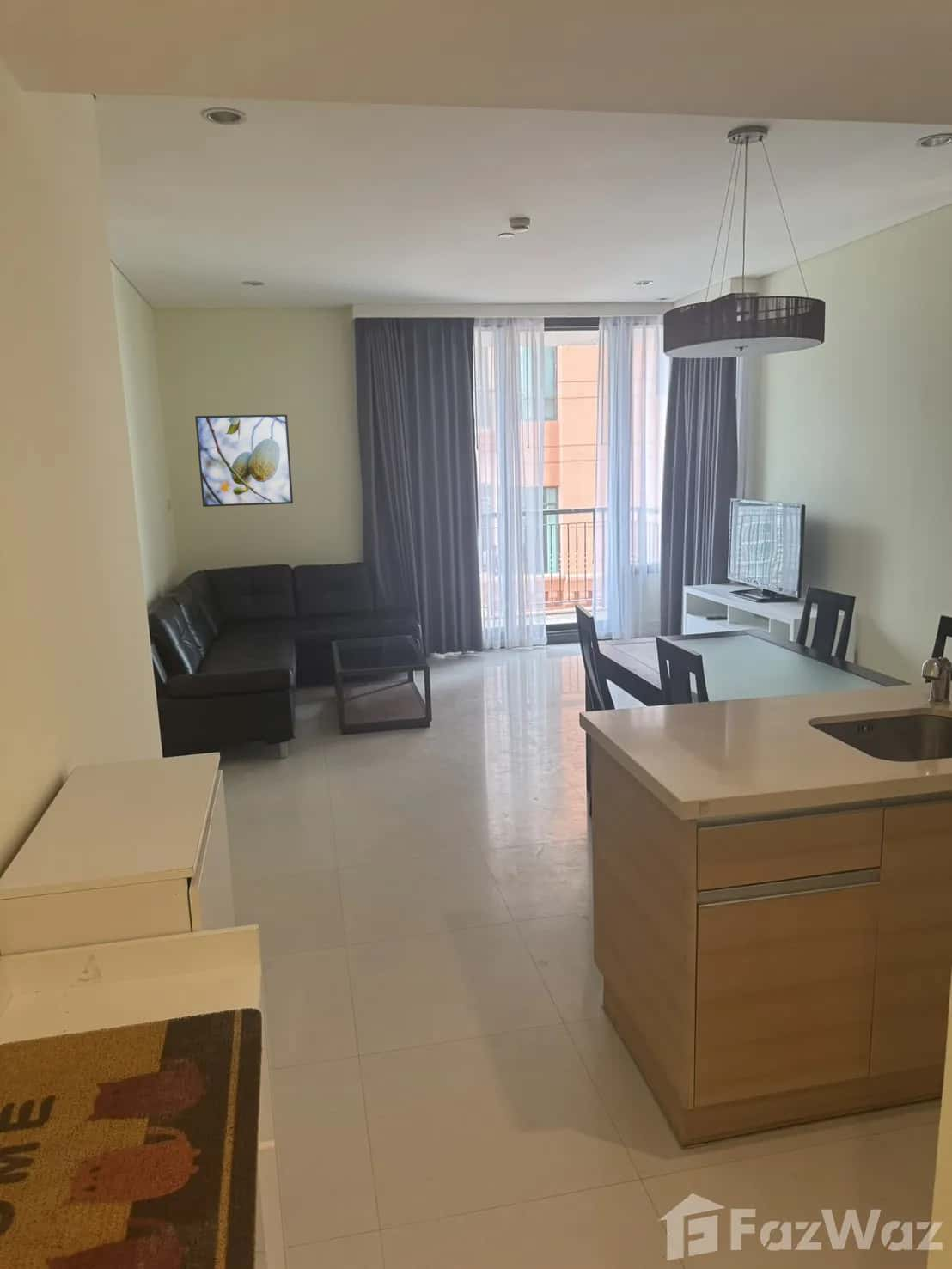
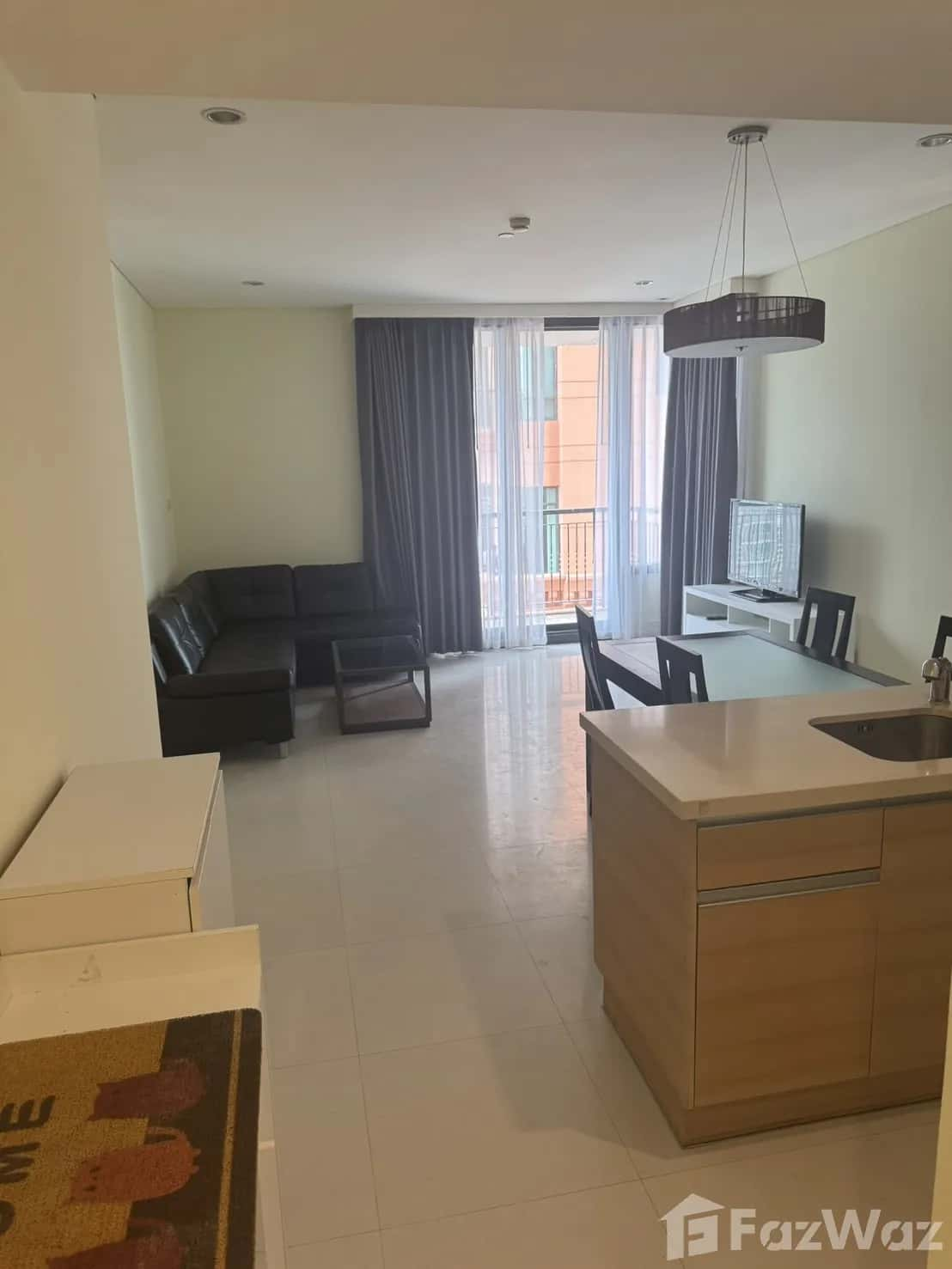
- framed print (245, 461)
